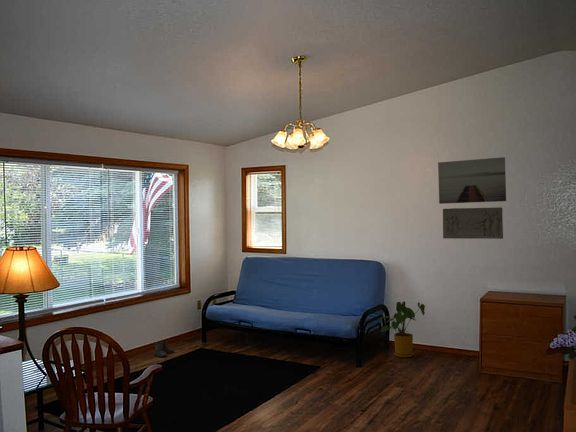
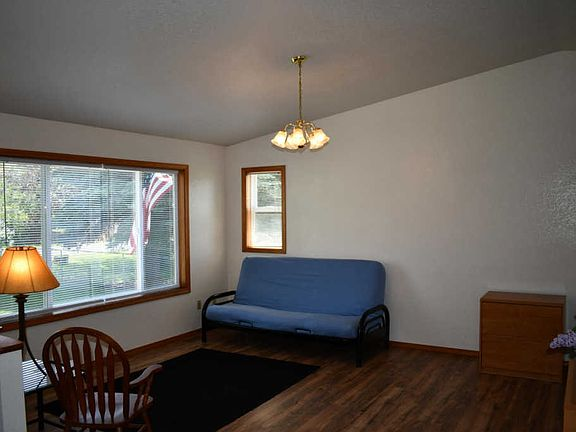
- relief sculpture (471, 223)
- boots (163, 348)
- wall art (471, 181)
- house plant (402, 329)
